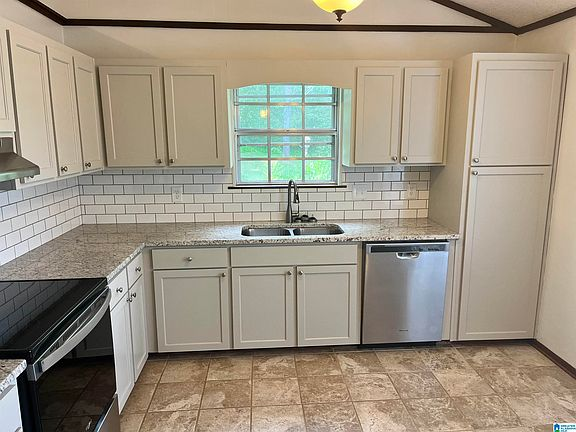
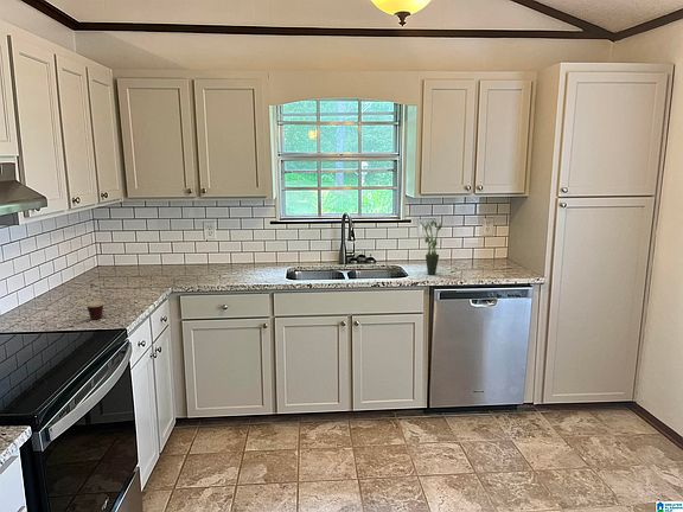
+ potted plant (429, 245)
+ cup (100, 306)
